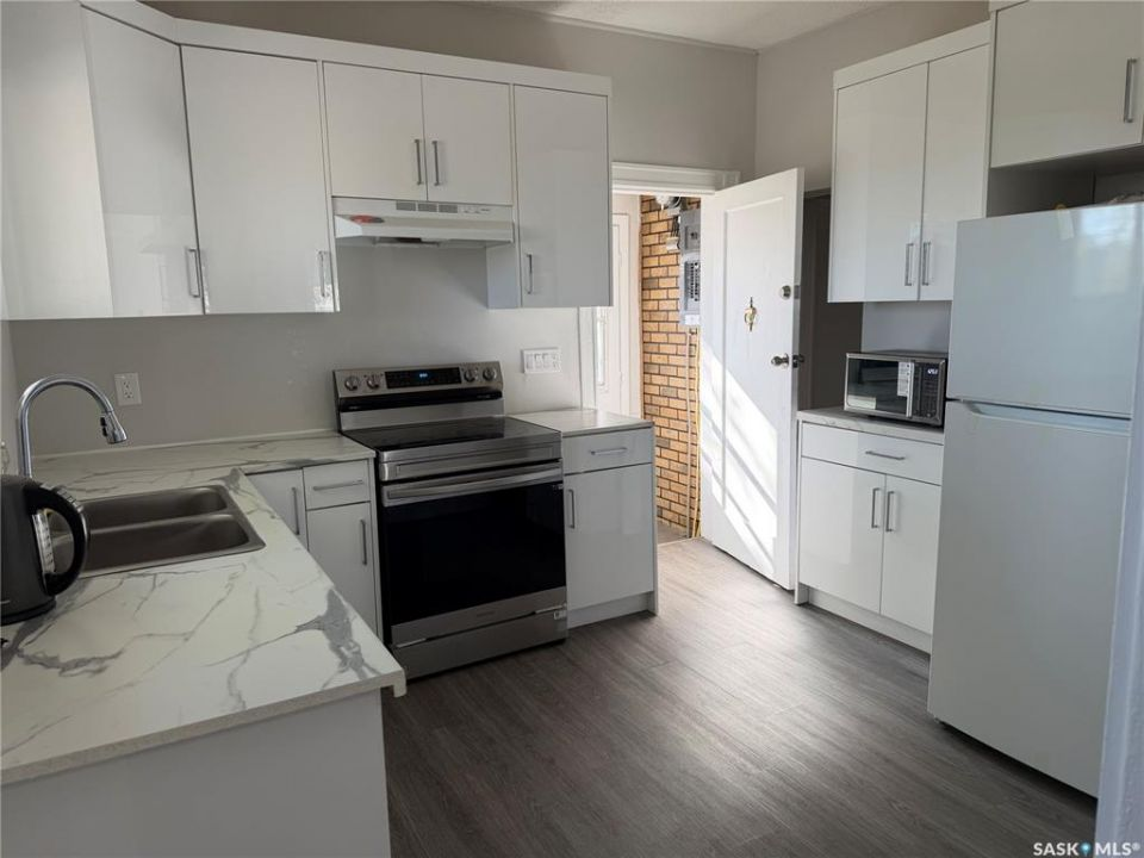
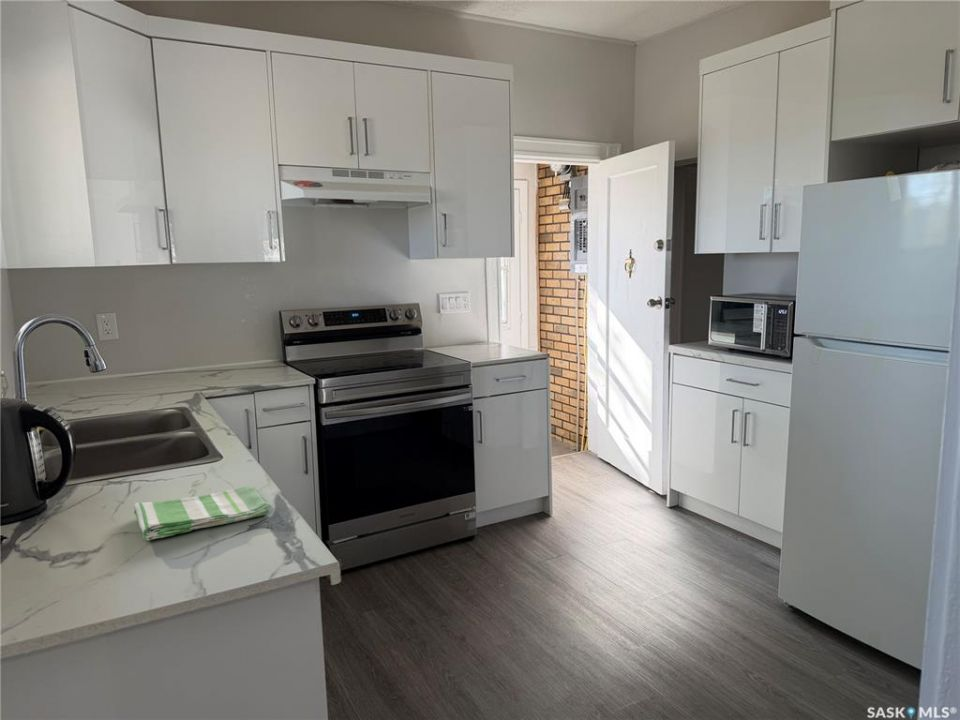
+ dish towel (201, 508)
